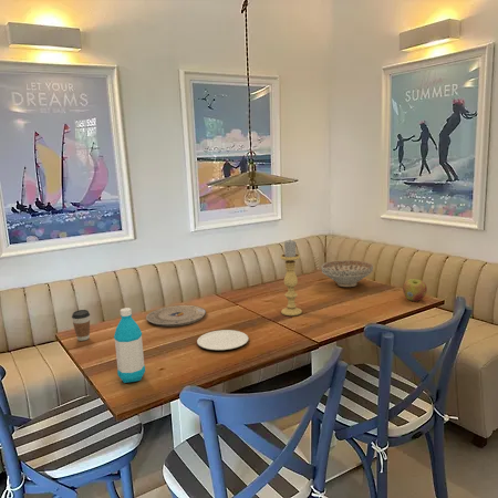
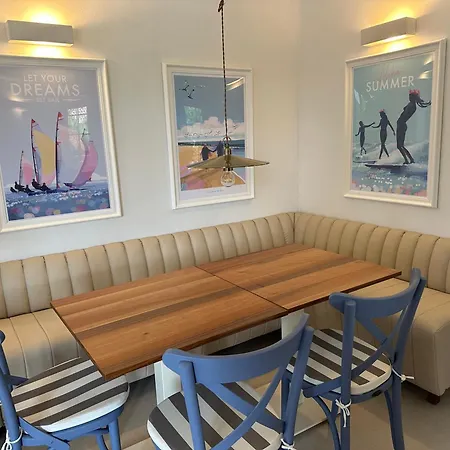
- water bottle (128, 344)
- plate (222, 340)
- plate (176, 315)
- apple (414, 290)
- decorative bowl (346, 274)
- candle holder (290, 276)
- coffee cup (82, 325)
